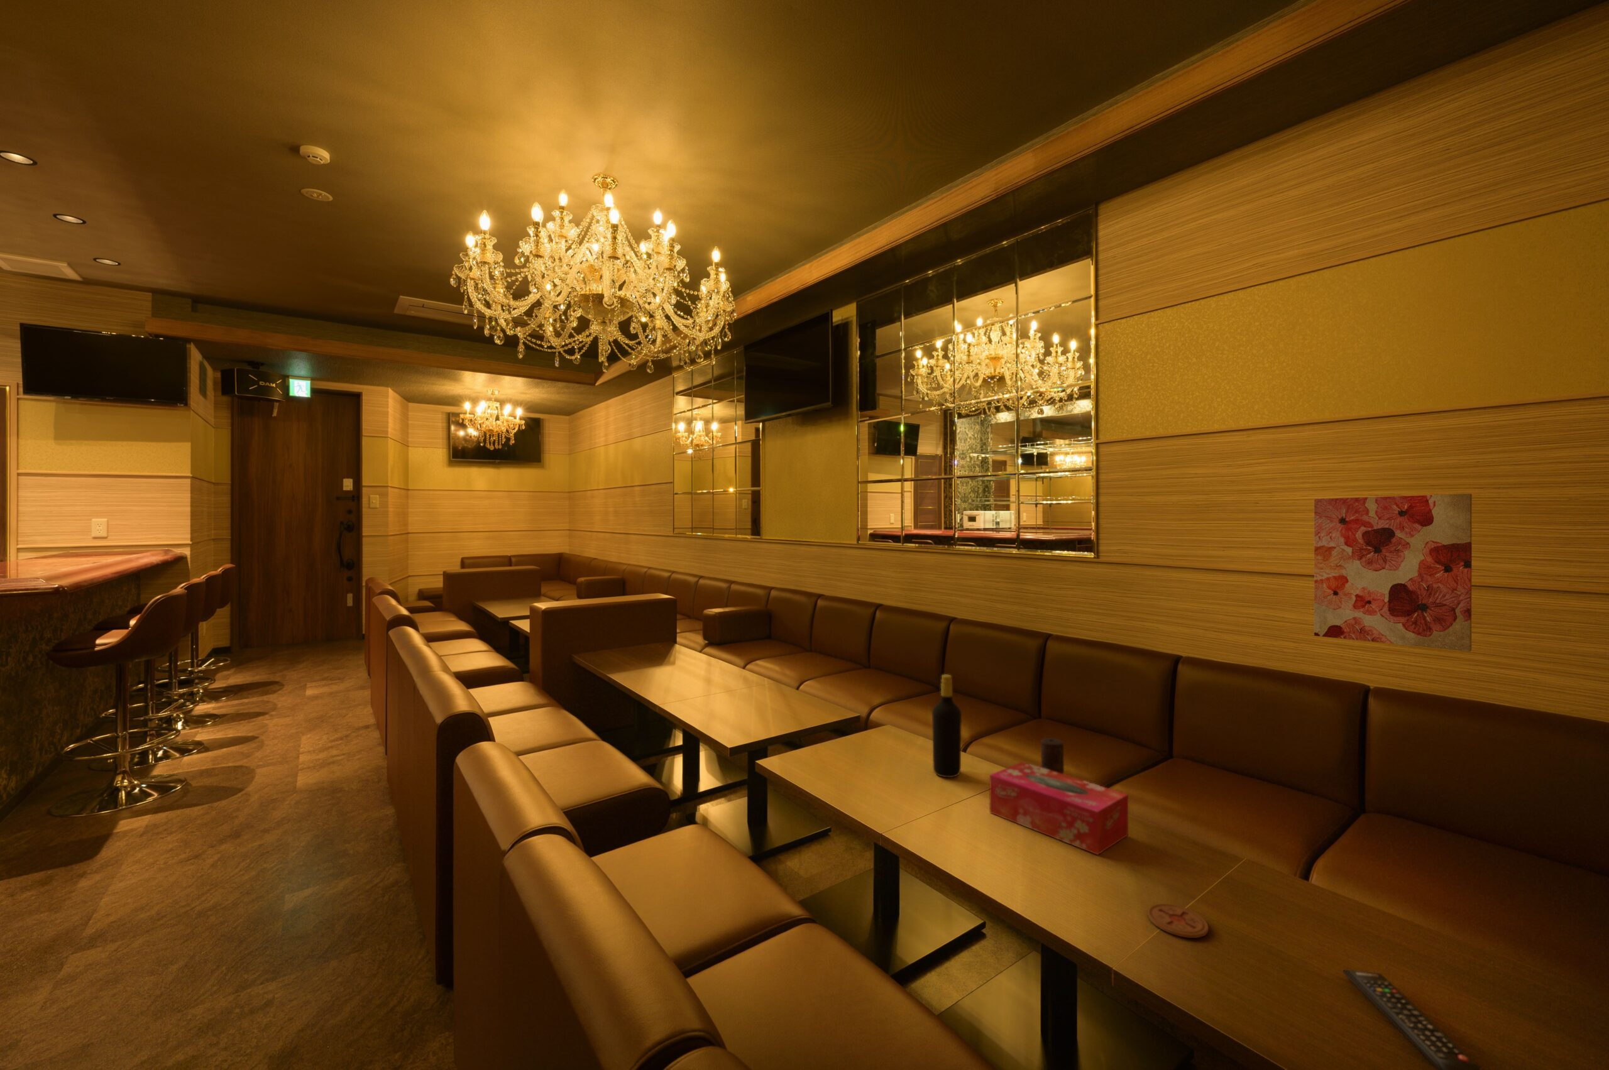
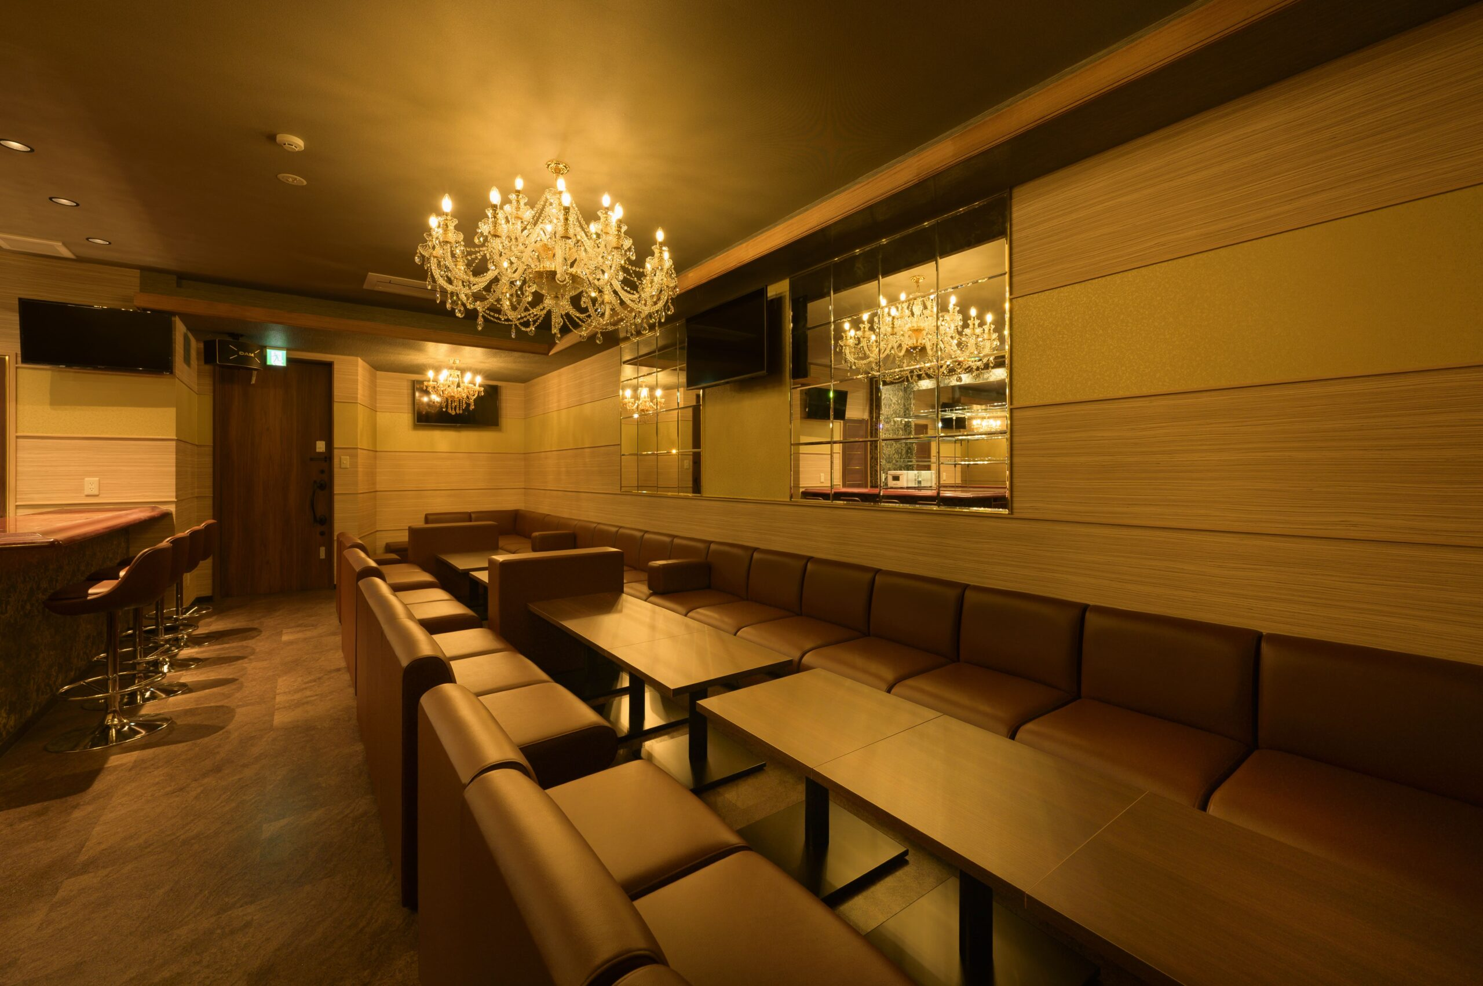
- wall art (1387, 570)
- bottle (946, 724)
- tissue box (1056, 804)
- coaster (1178, 920)
- remote control (1406, 1019)
- candle (1052, 767)
